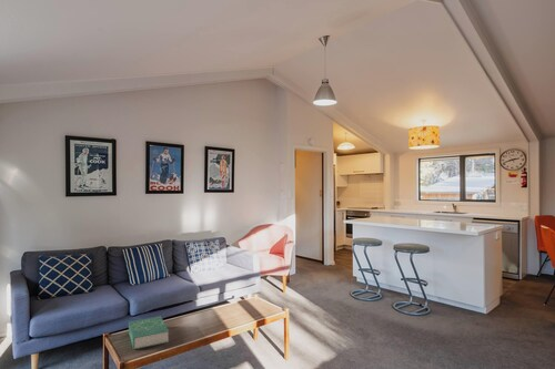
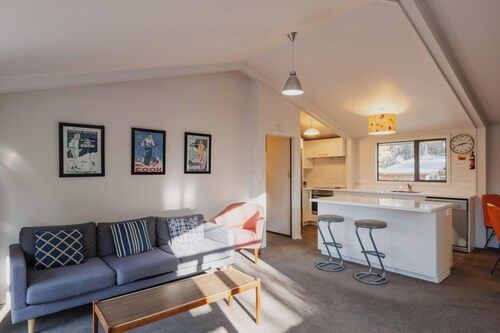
- book (148, 331)
